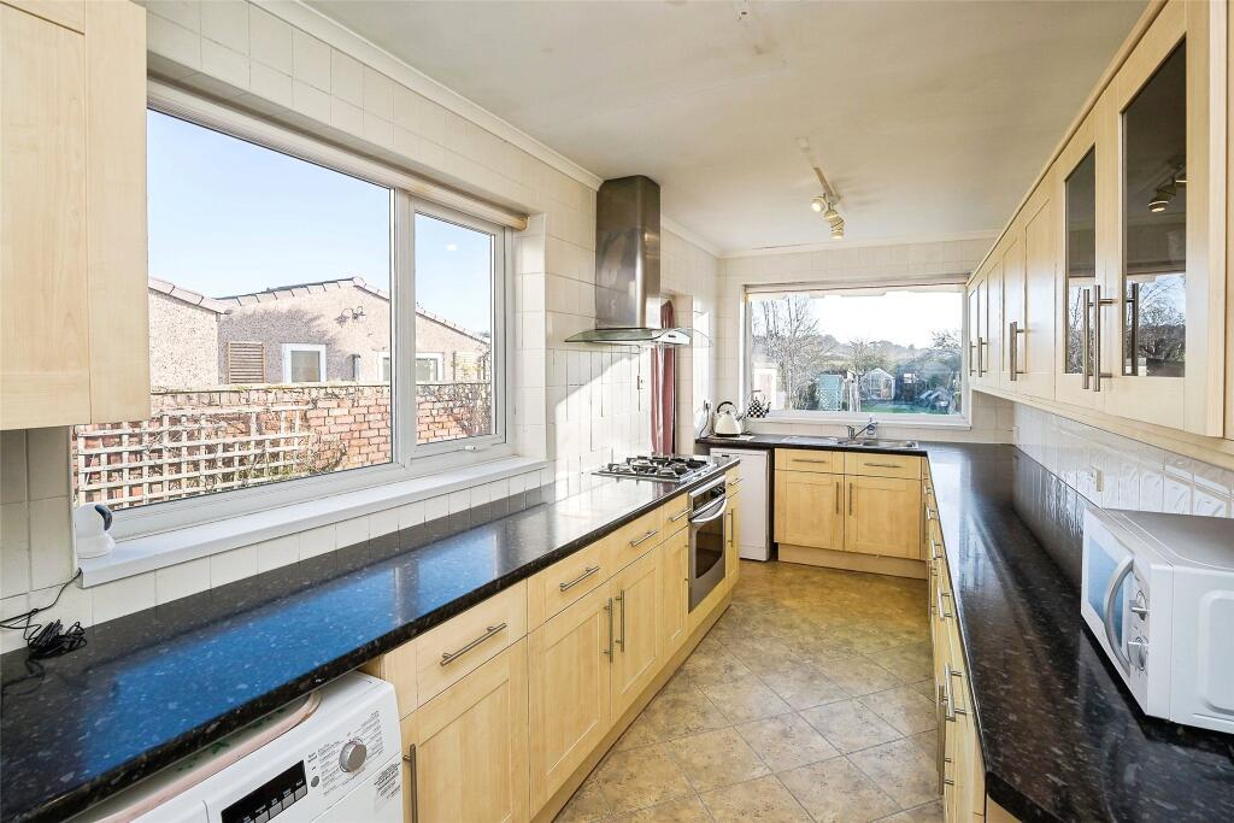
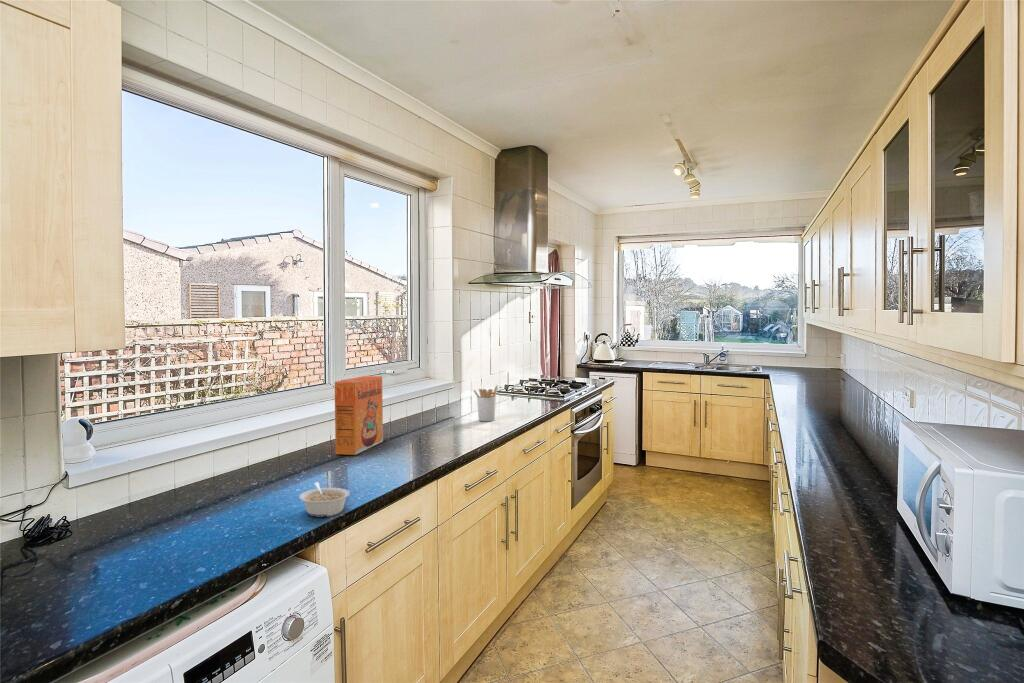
+ cereal box (360, 413)
+ legume (323, 500)
+ utensil holder (486, 403)
